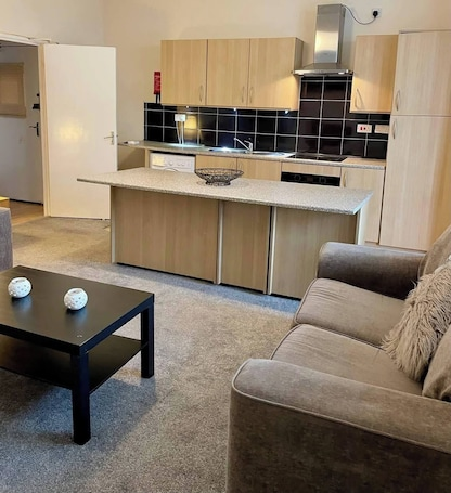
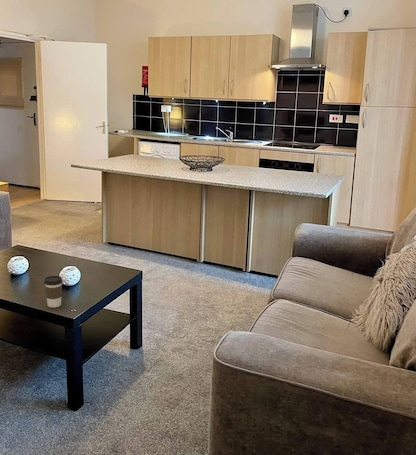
+ coffee cup (53, 291)
